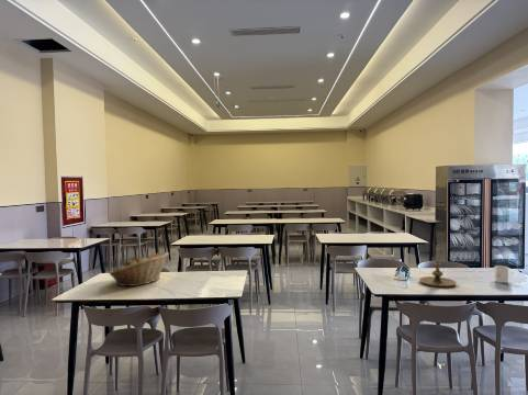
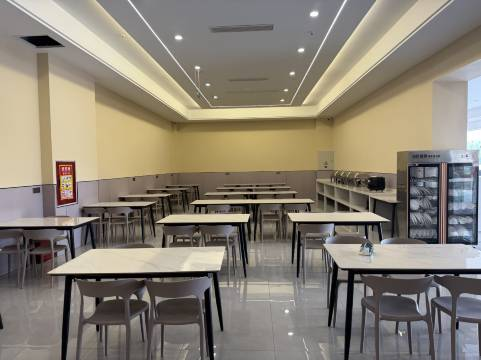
- candle holder (437, 263)
- fruit basket (141, 268)
- mug (498, 273)
